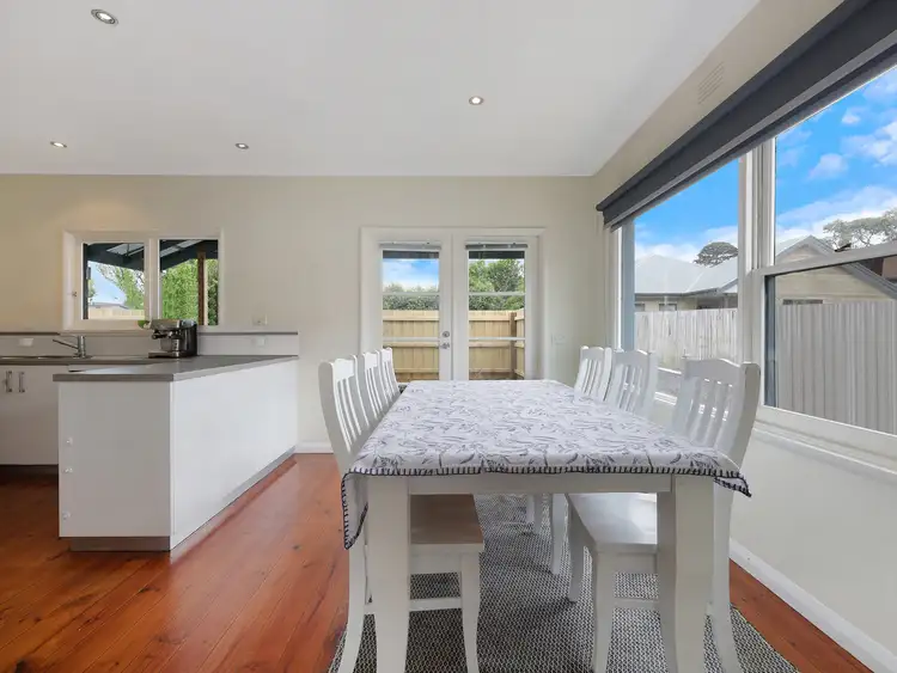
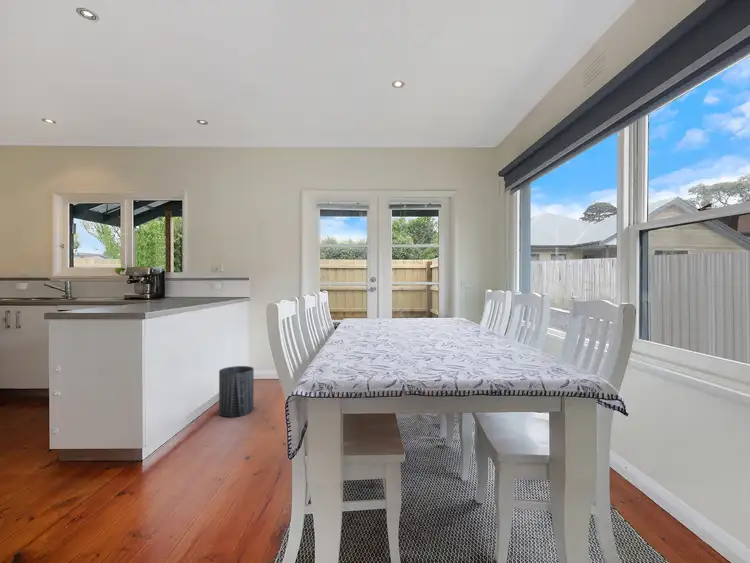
+ trash can (236, 390)
